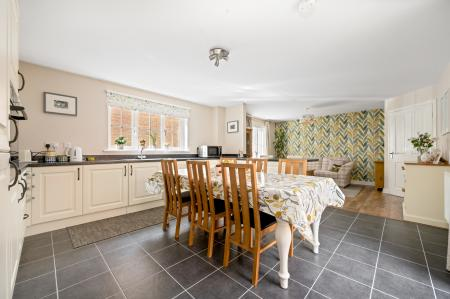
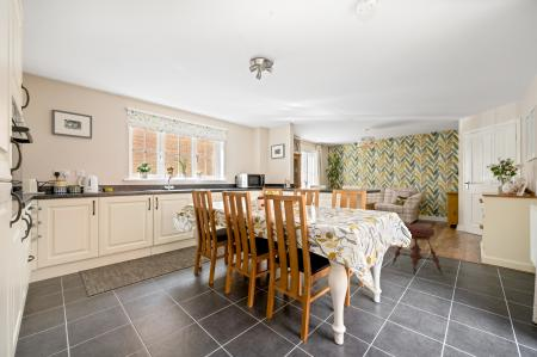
+ stool (415, 247)
